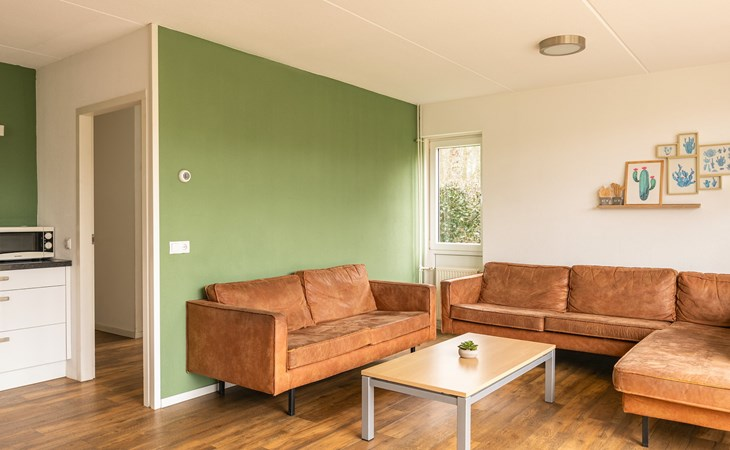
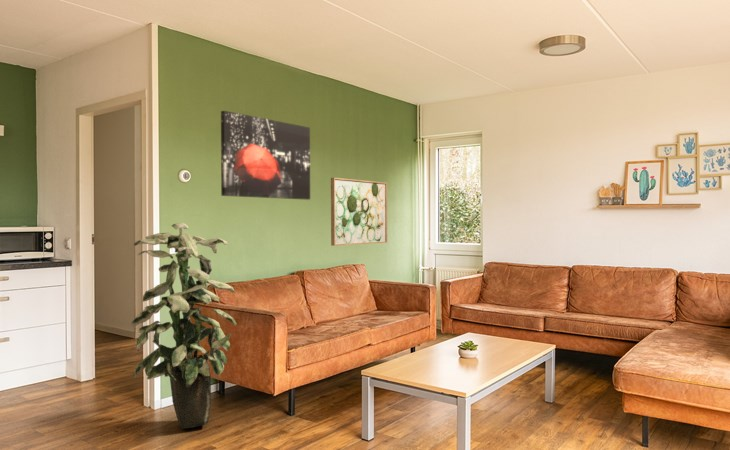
+ wall art (269, 158)
+ indoor plant (183, 323)
+ wall art (361, 212)
